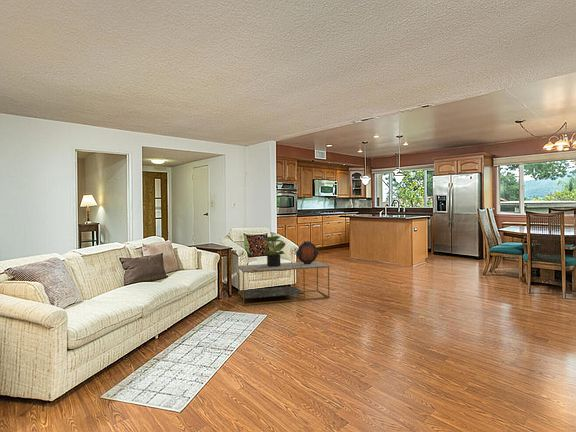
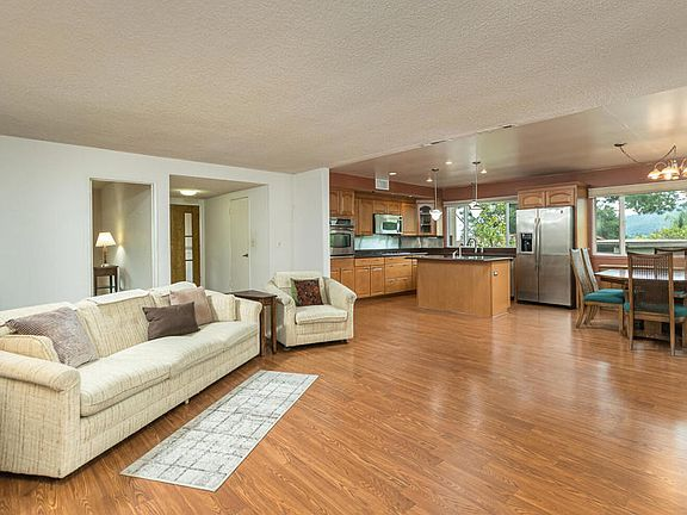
- coffee table (283, 287)
- potted plant (271, 250)
- shield (307, 252)
